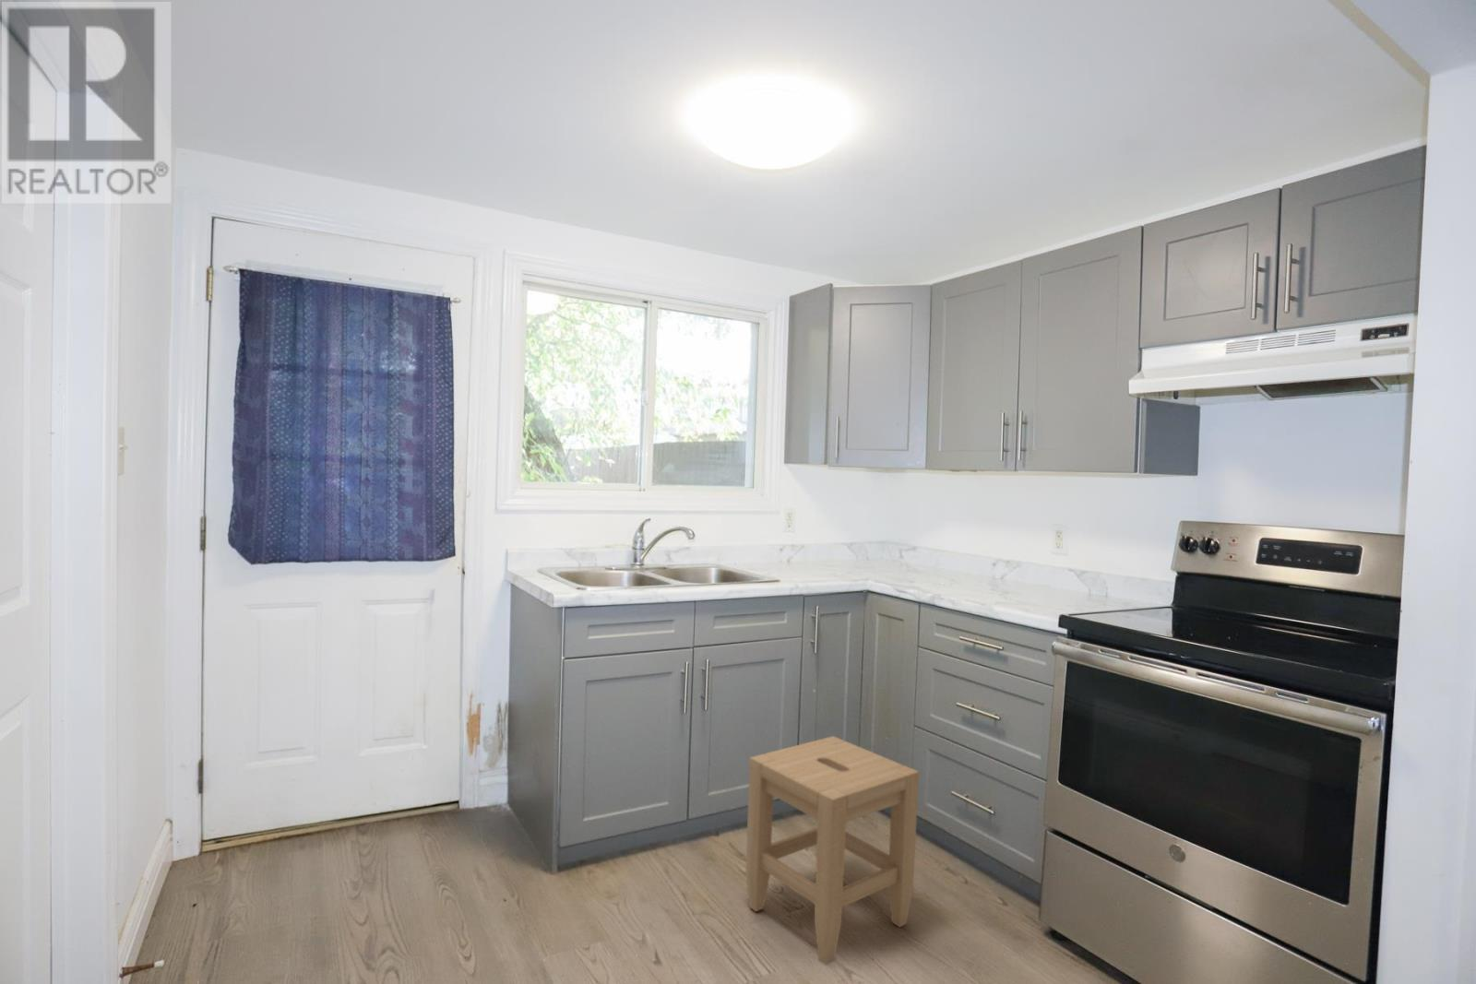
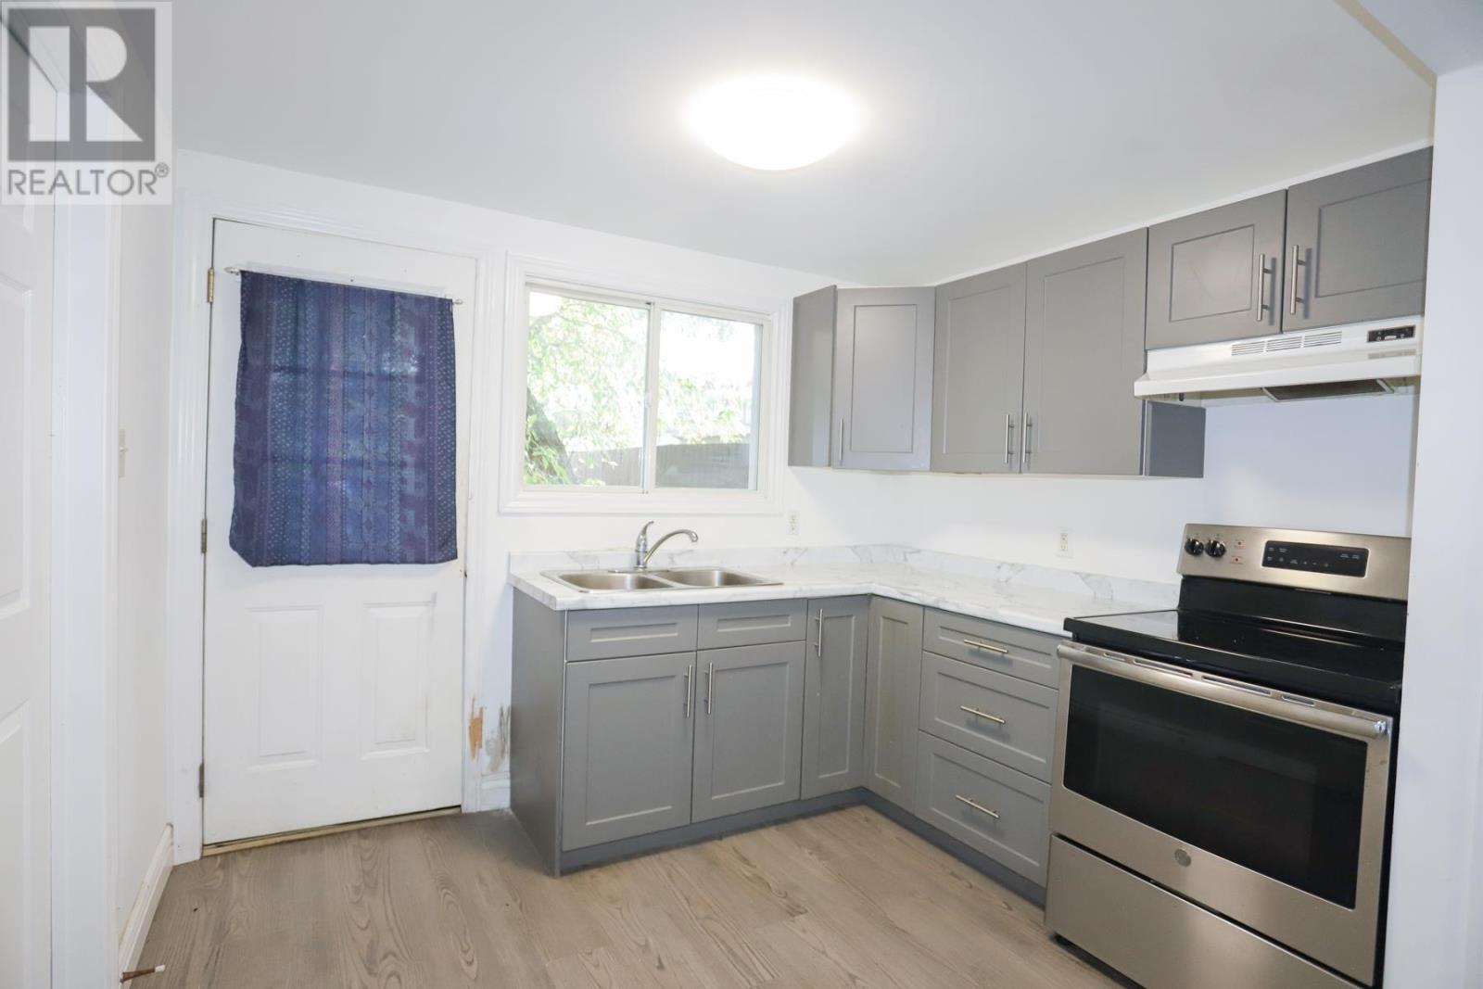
- stool (829, 839)
